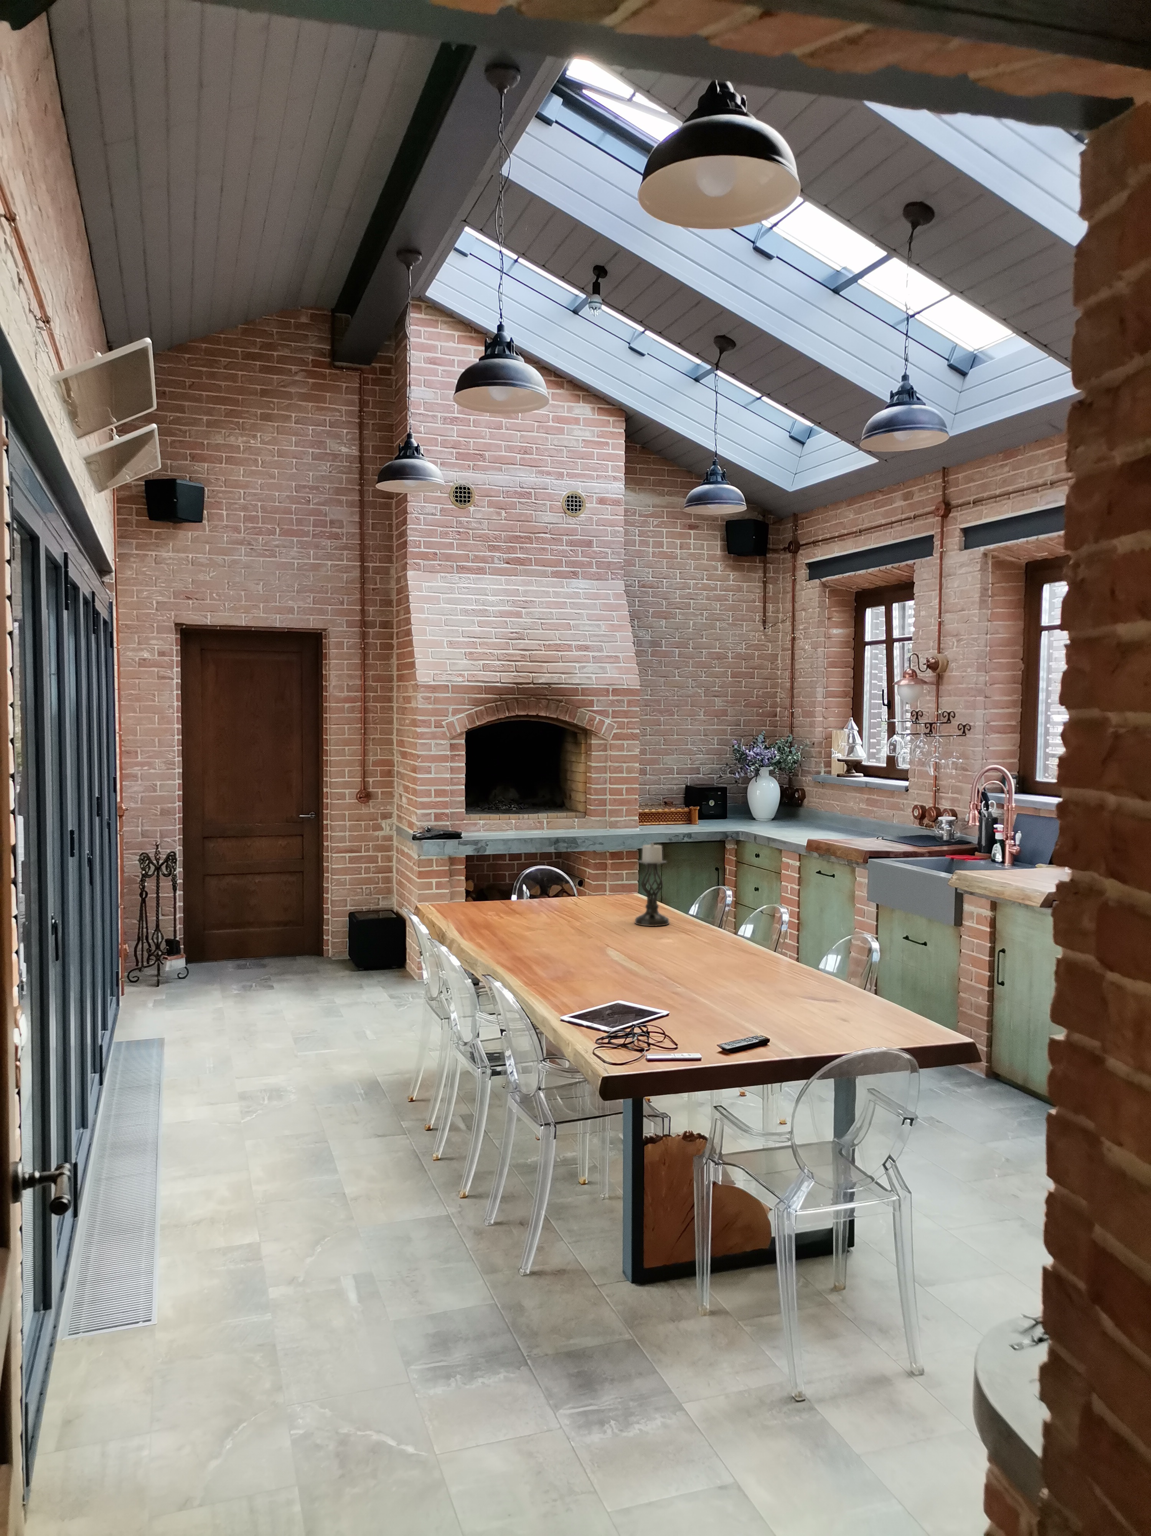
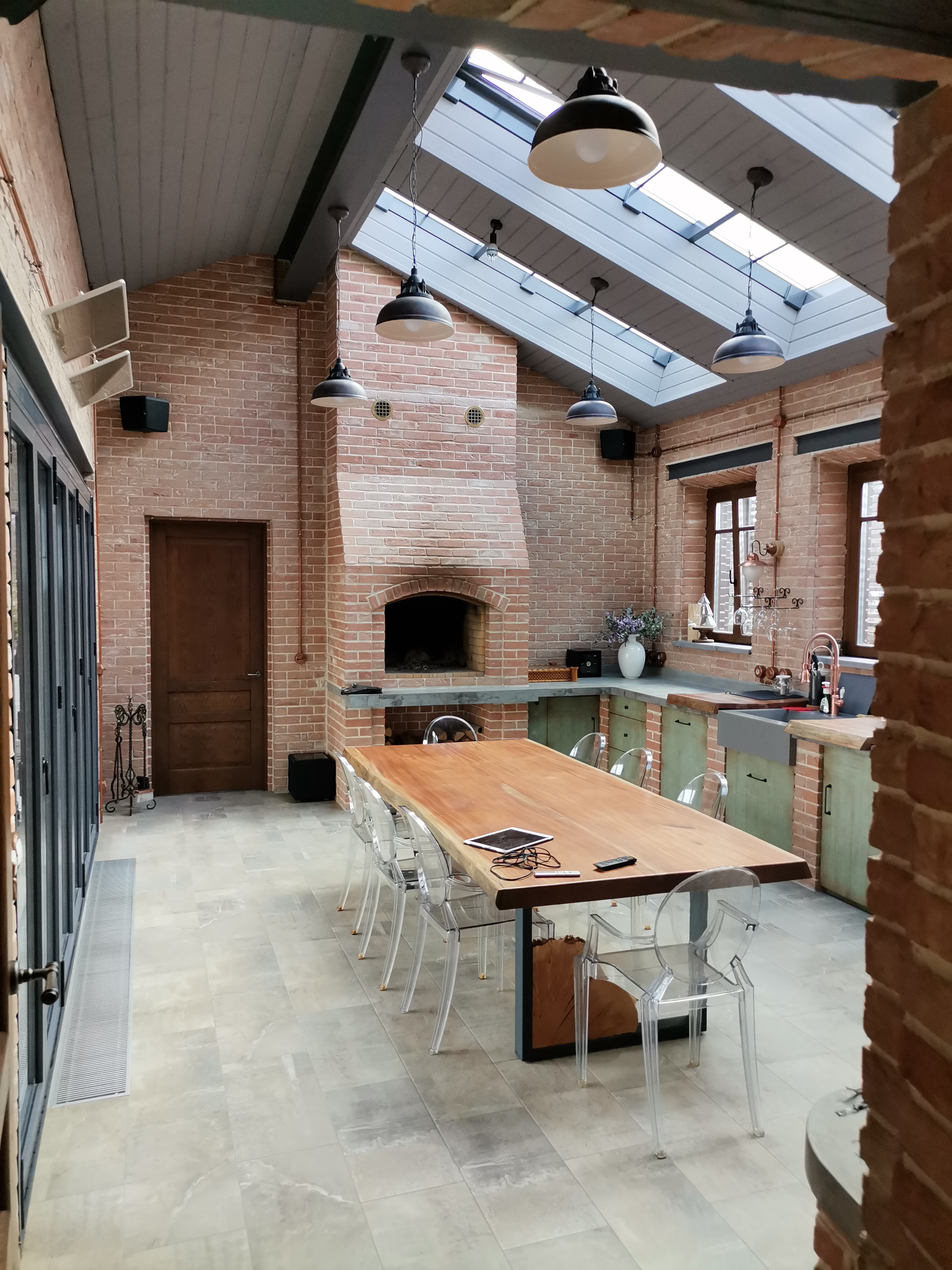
- candle holder (652, 883)
